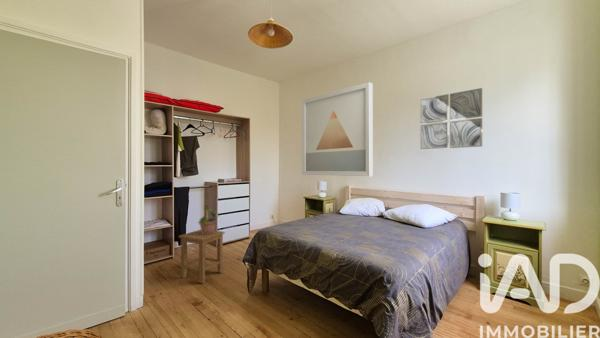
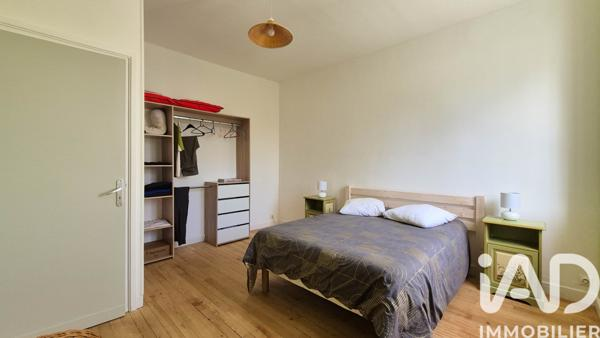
- wall art (333, 134)
- wall art (448, 120)
- potted plant (207, 217)
- stool (202, 254)
